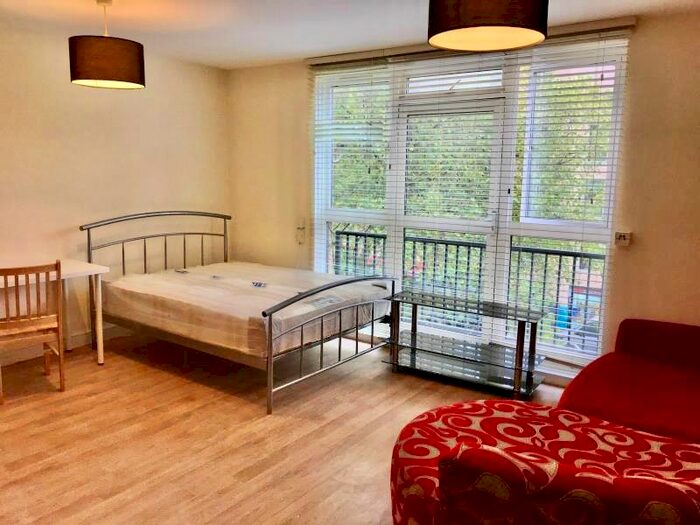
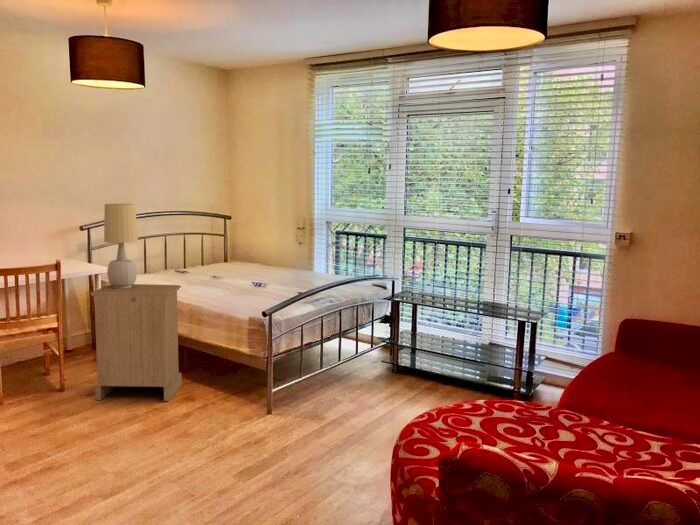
+ table lamp (121, 245)
+ cabinet (139, 340)
